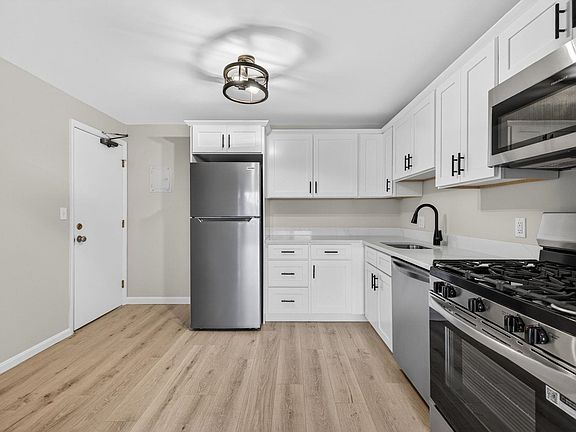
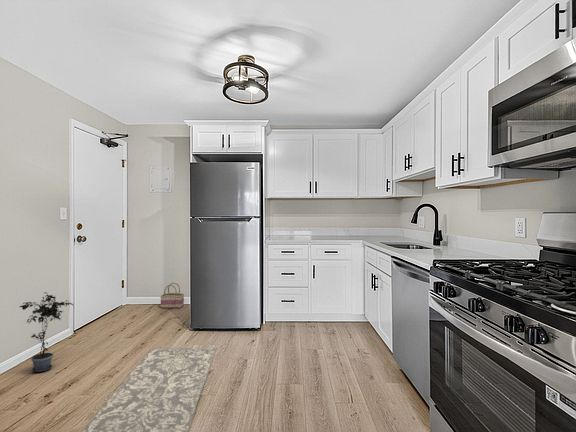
+ rug (164, 381)
+ potted plant (44, 331)
+ basket (172, 295)
